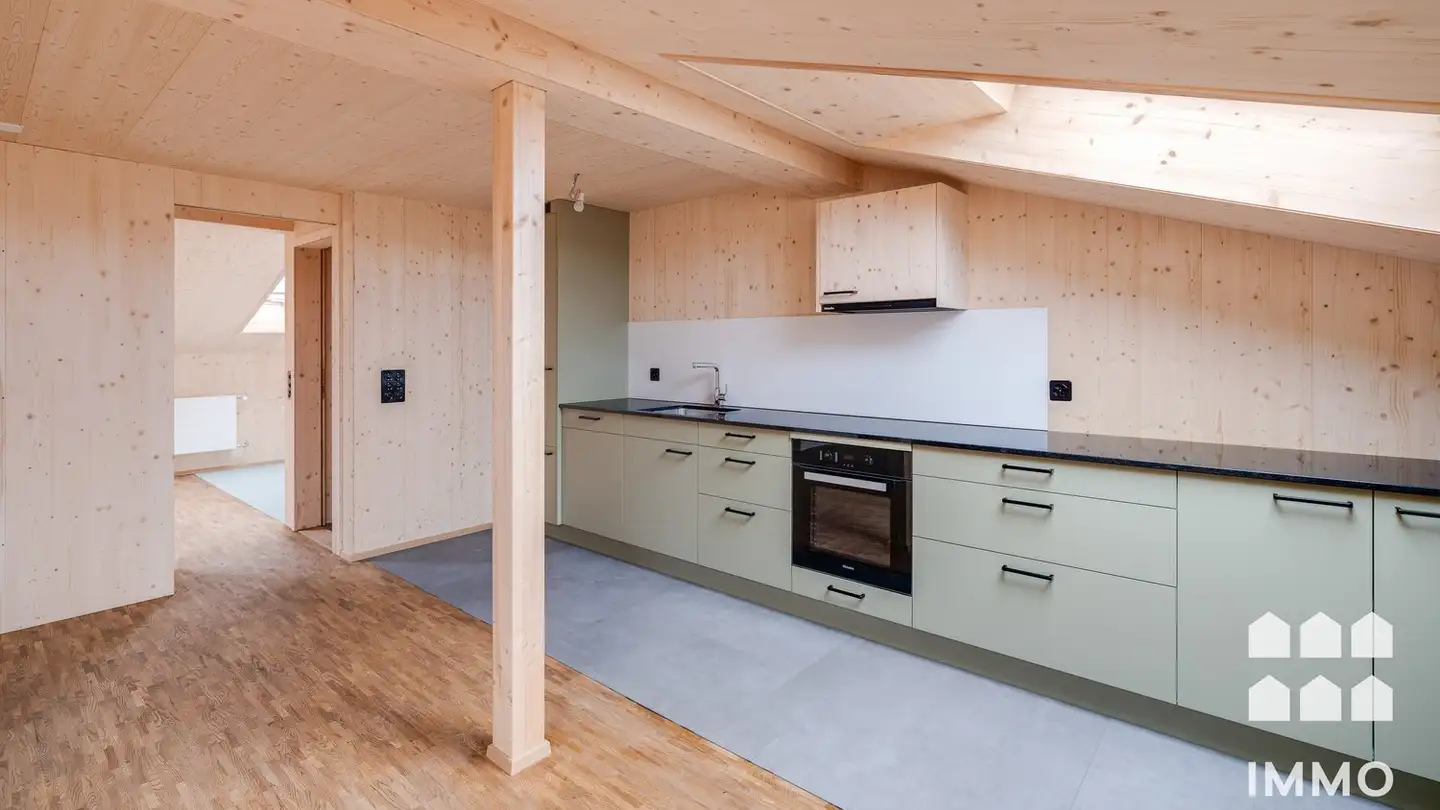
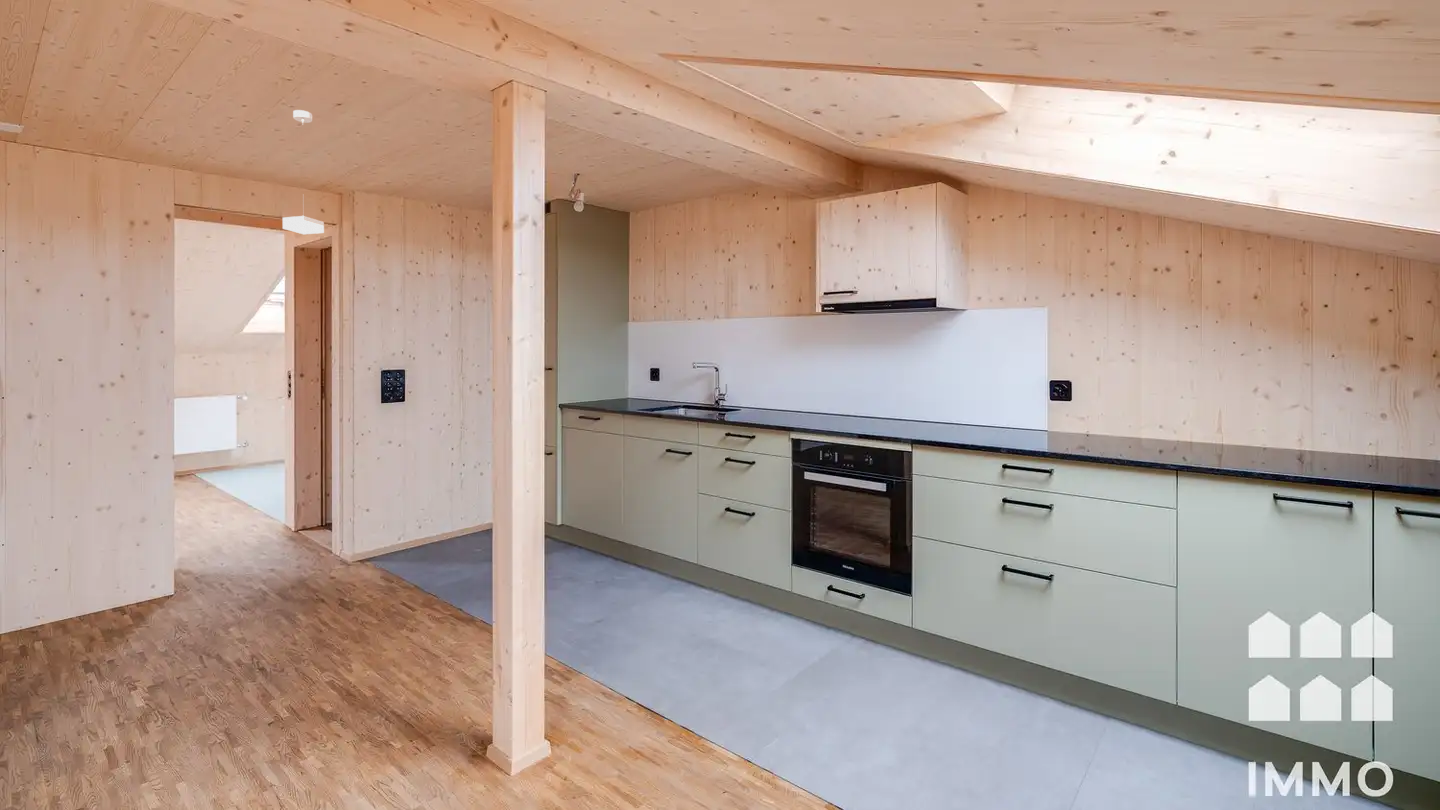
+ pendant lamp (303, 196)
